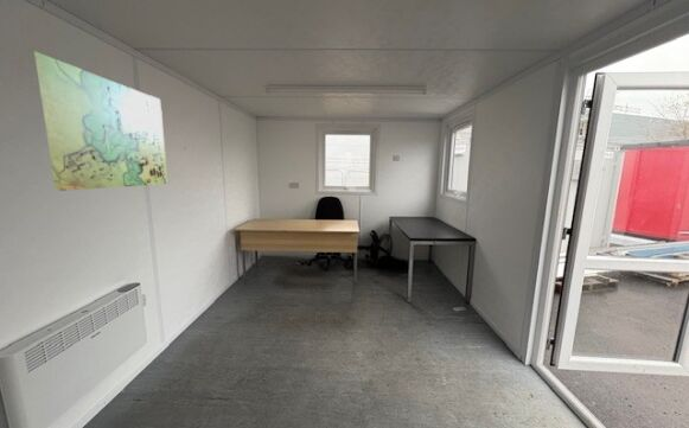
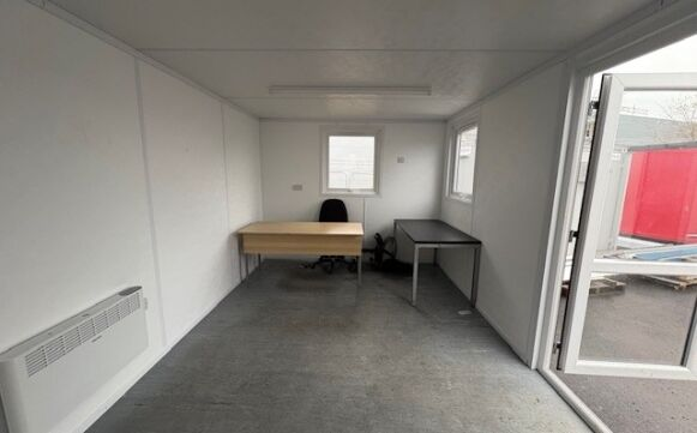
- map (120, 135)
